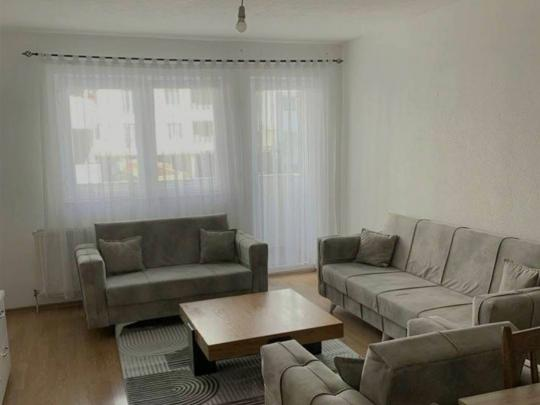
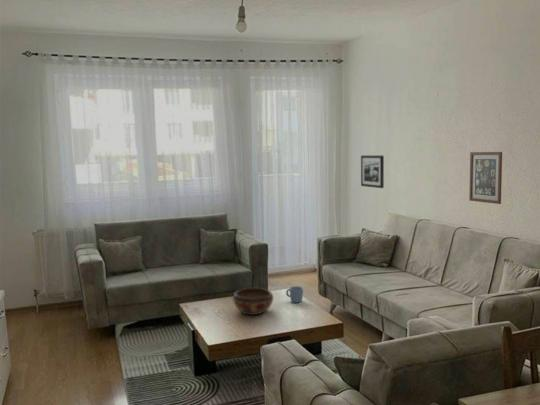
+ decorative bowl (253, 302)
+ mug (294, 294)
+ wall art (485, 177)
+ picture frame (371, 171)
